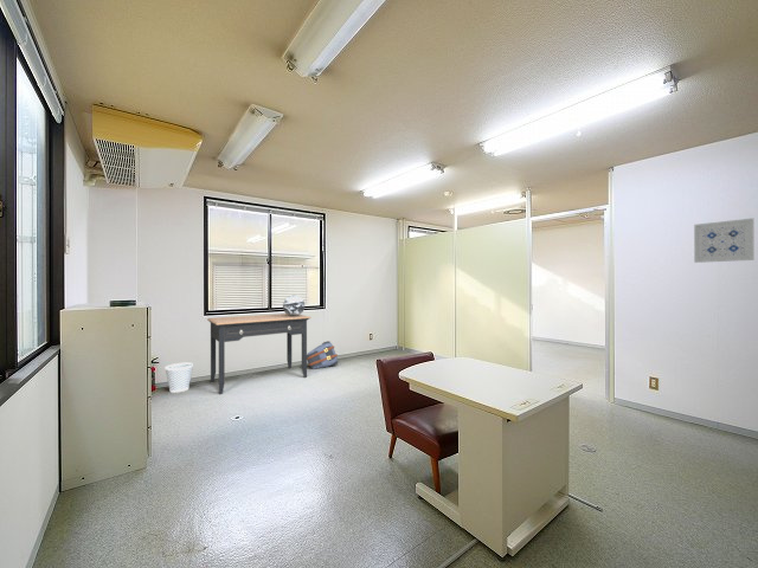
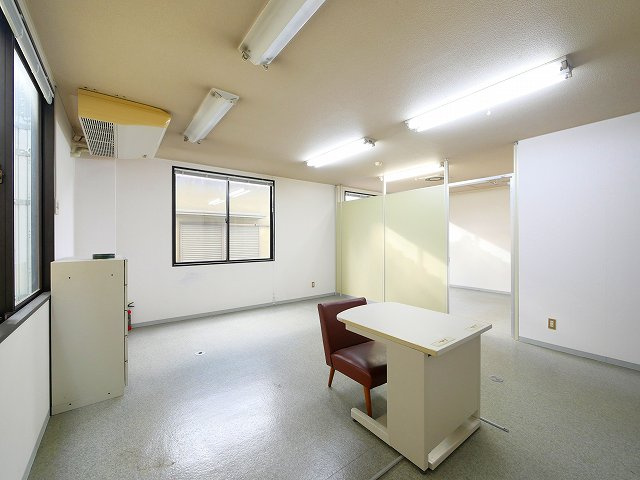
- wall art (722, 241)
- decorative globe (294, 305)
- backpack (320, 354)
- desk (258, 335)
- wastebasket (179, 377)
